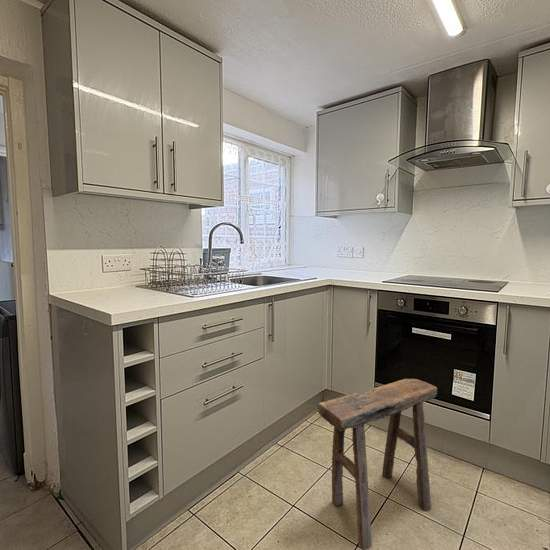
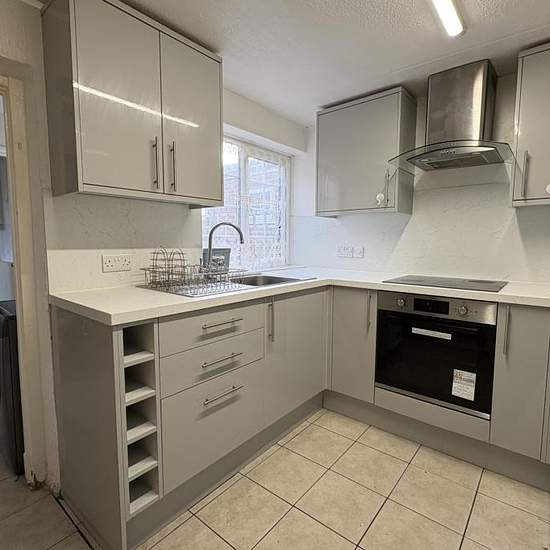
- stool (385, 451)
